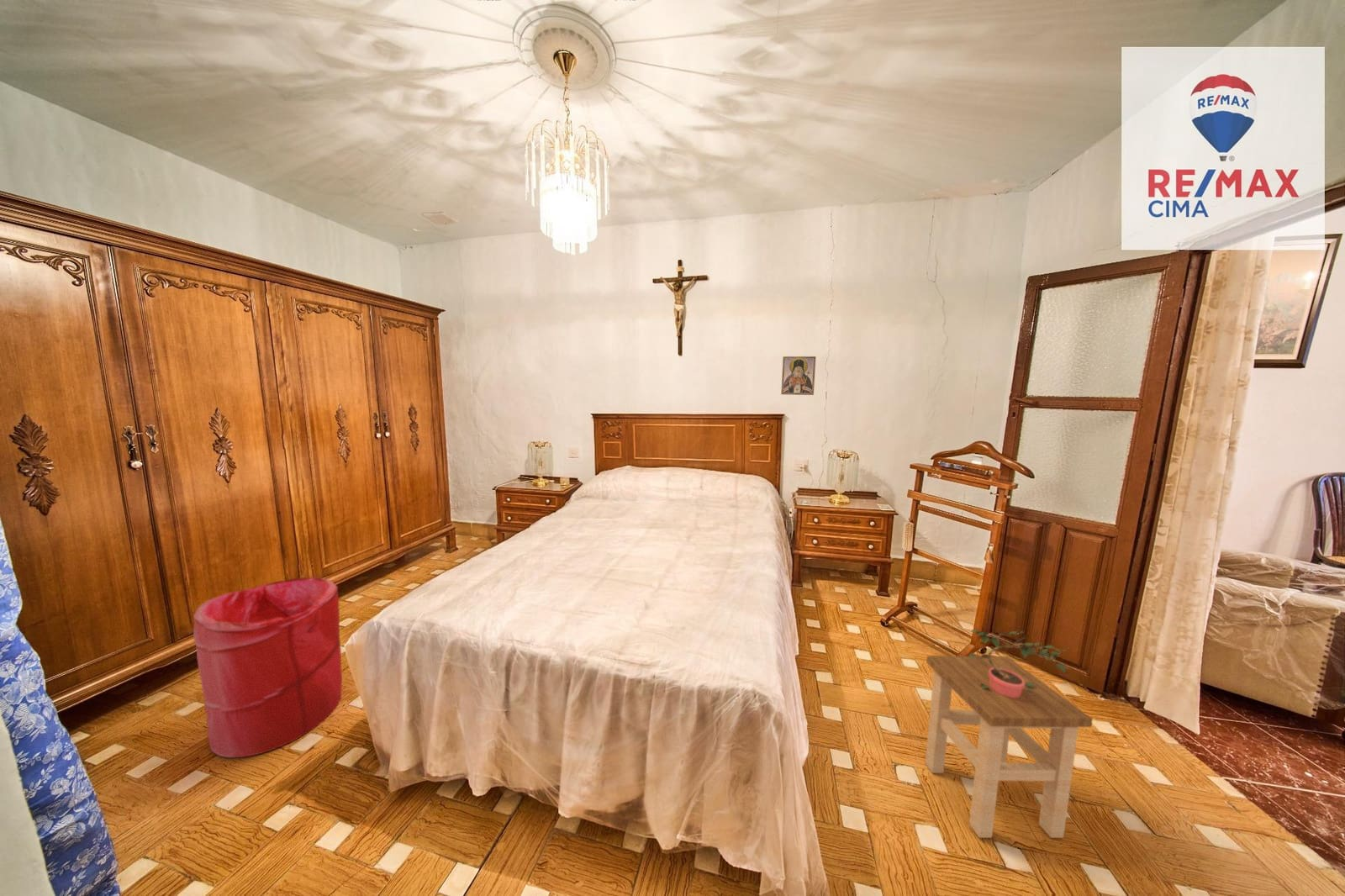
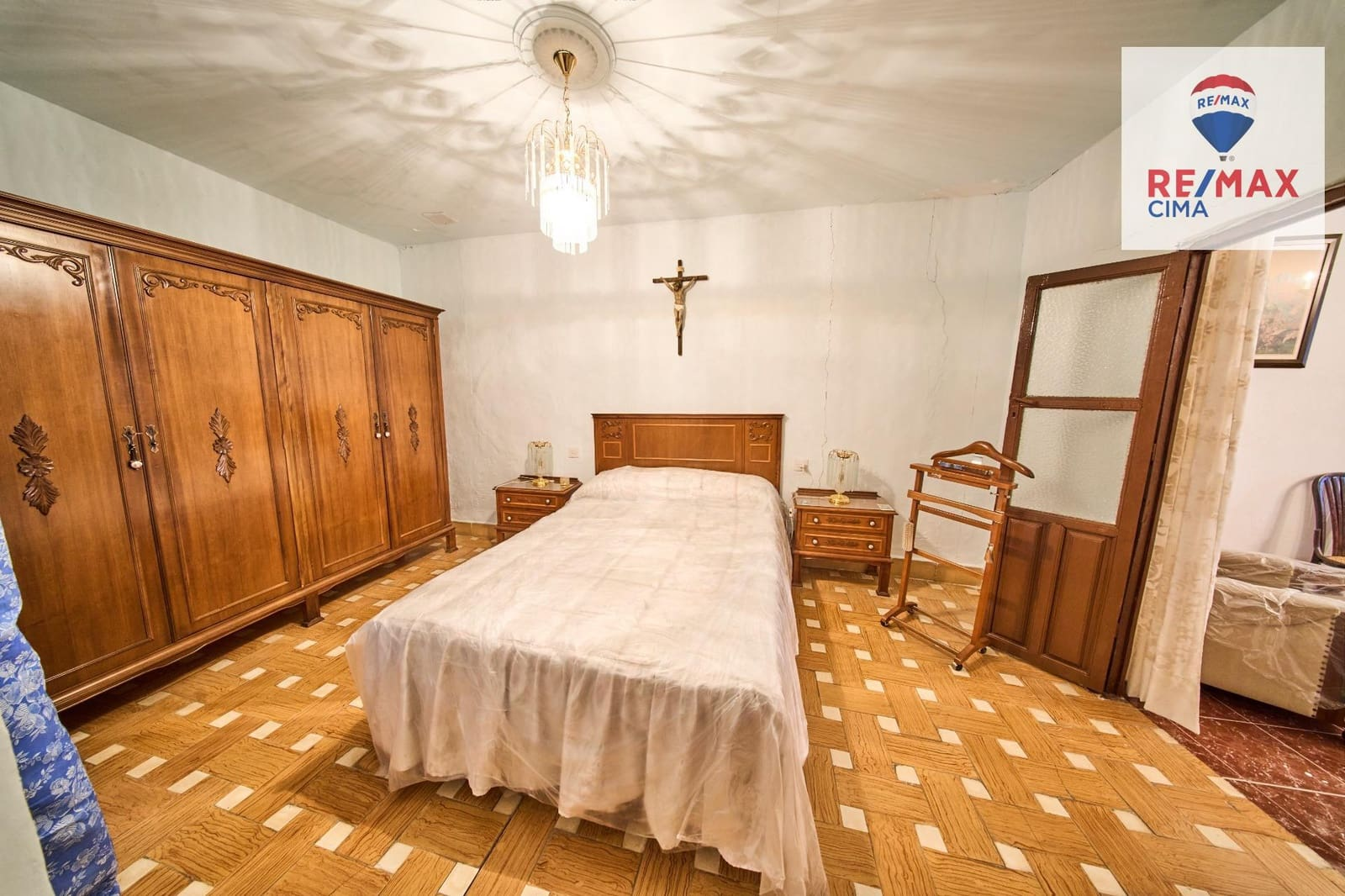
- stool (994, 741)
- religious icon (798, 376)
- potted plant (1023, 656)
- laundry hamper (276, 657)
